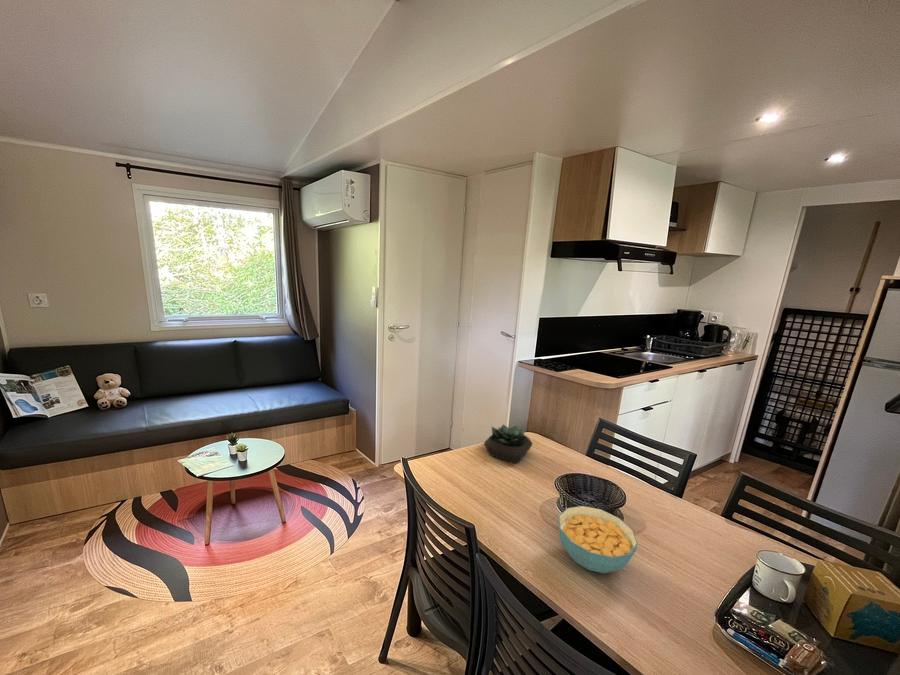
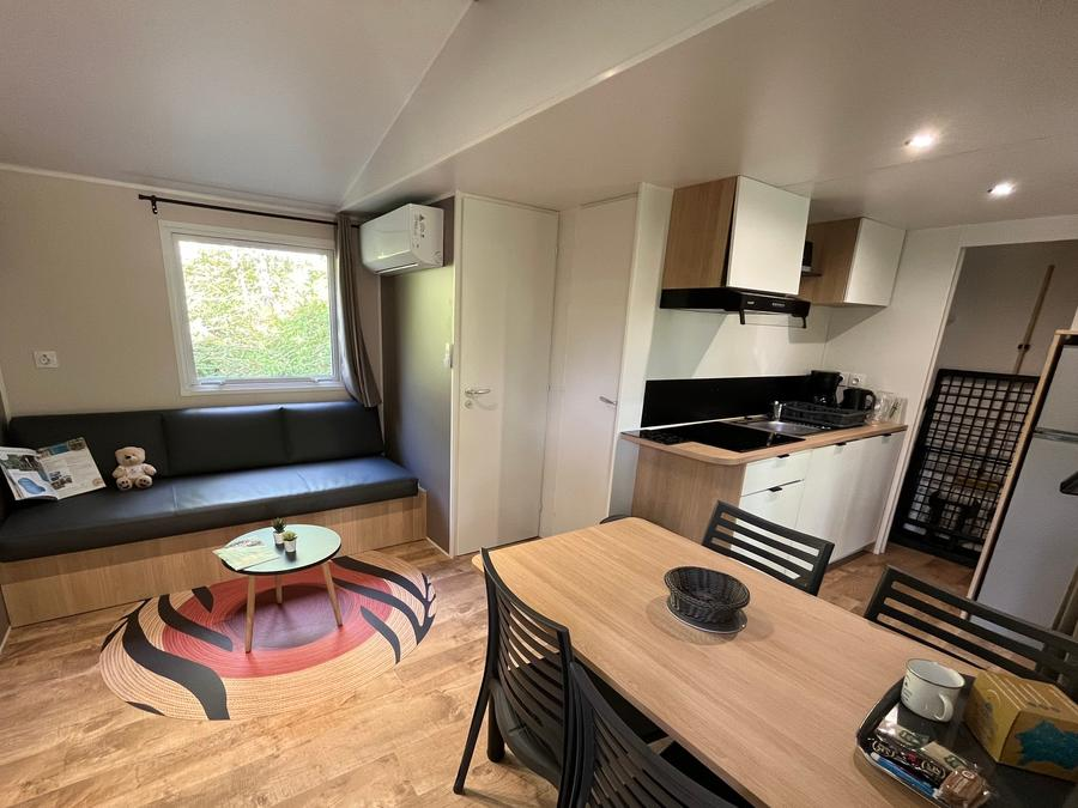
- cereal bowl (593, 545)
- succulent plant (508, 441)
